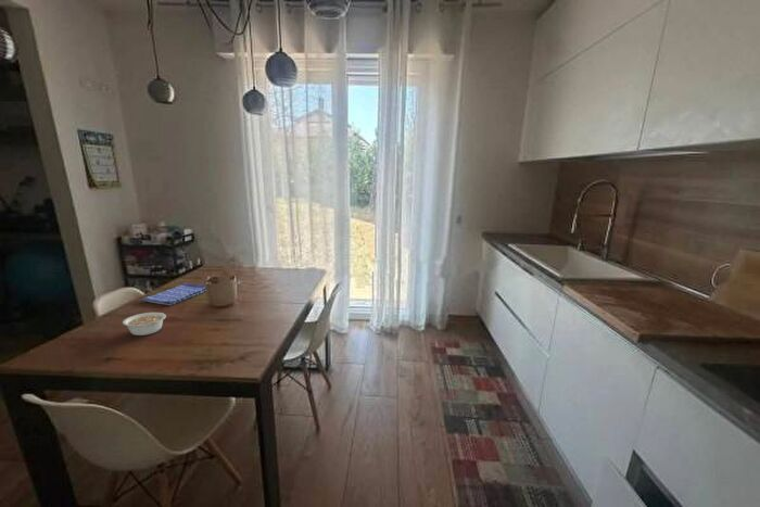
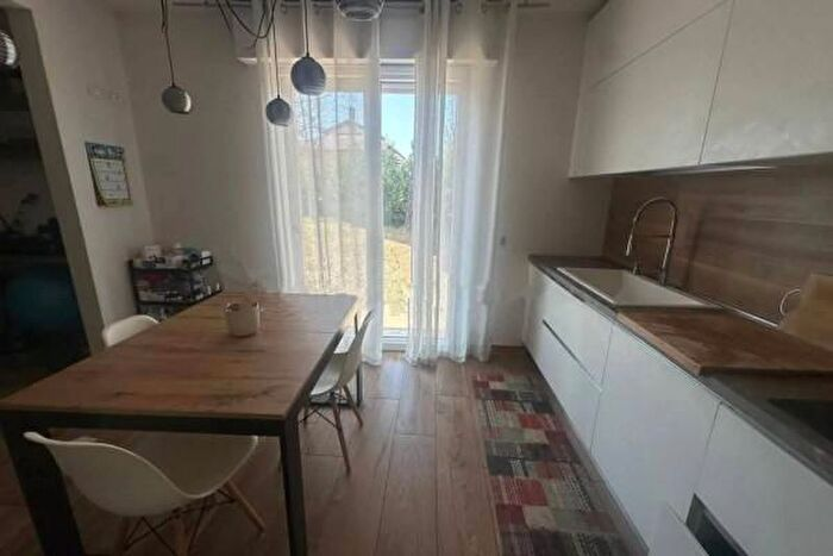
- dish towel (178, 292)
- legume (147, 324)
